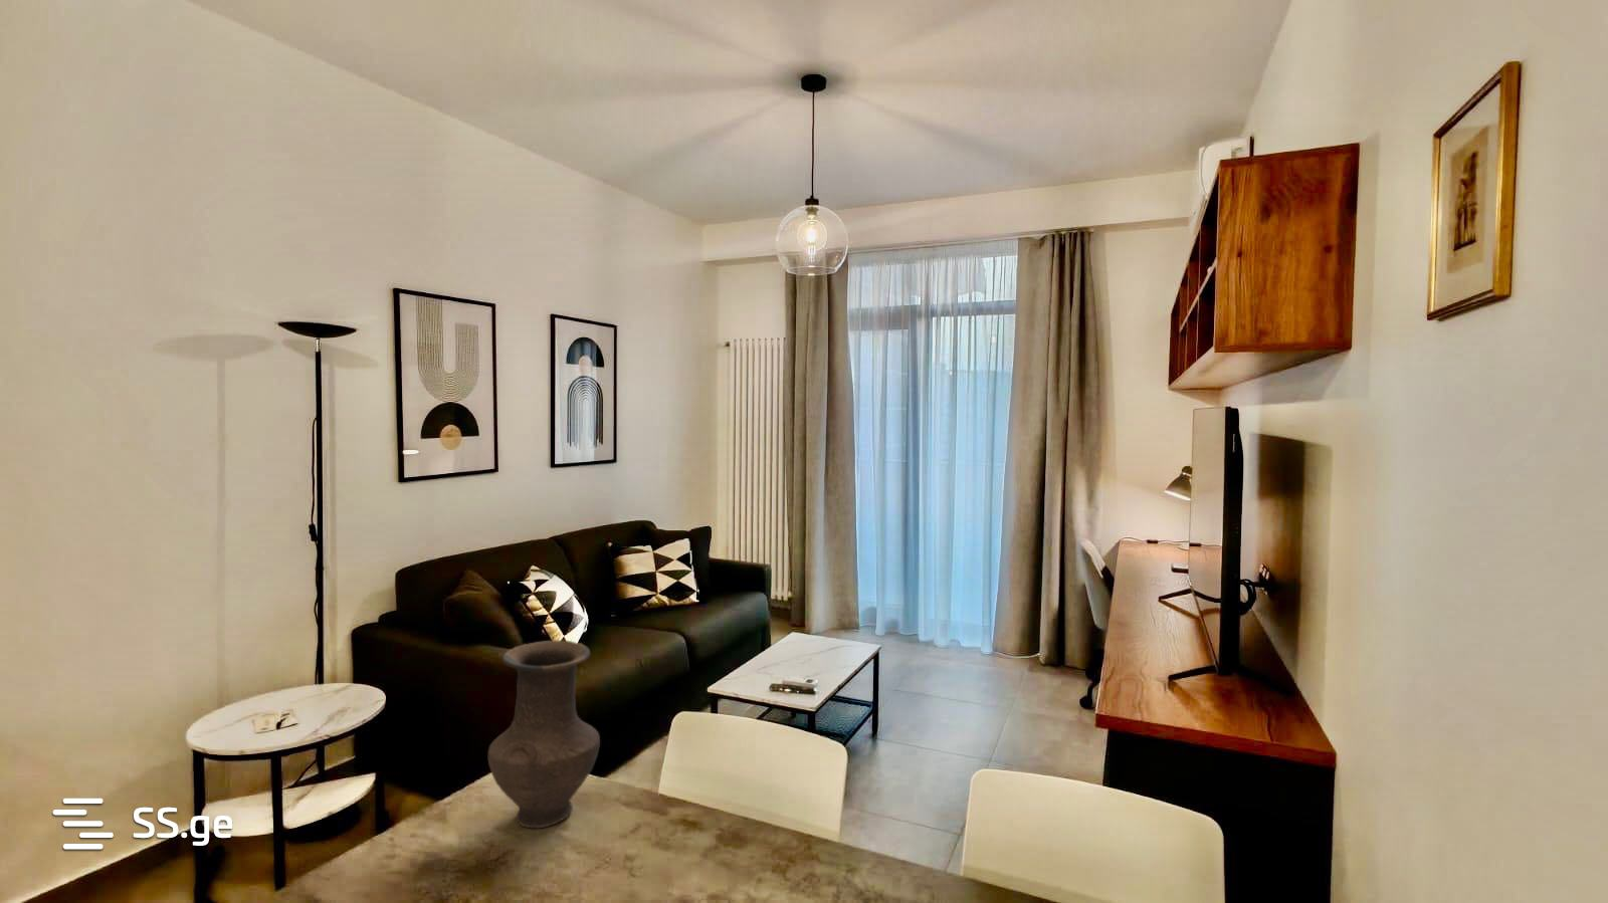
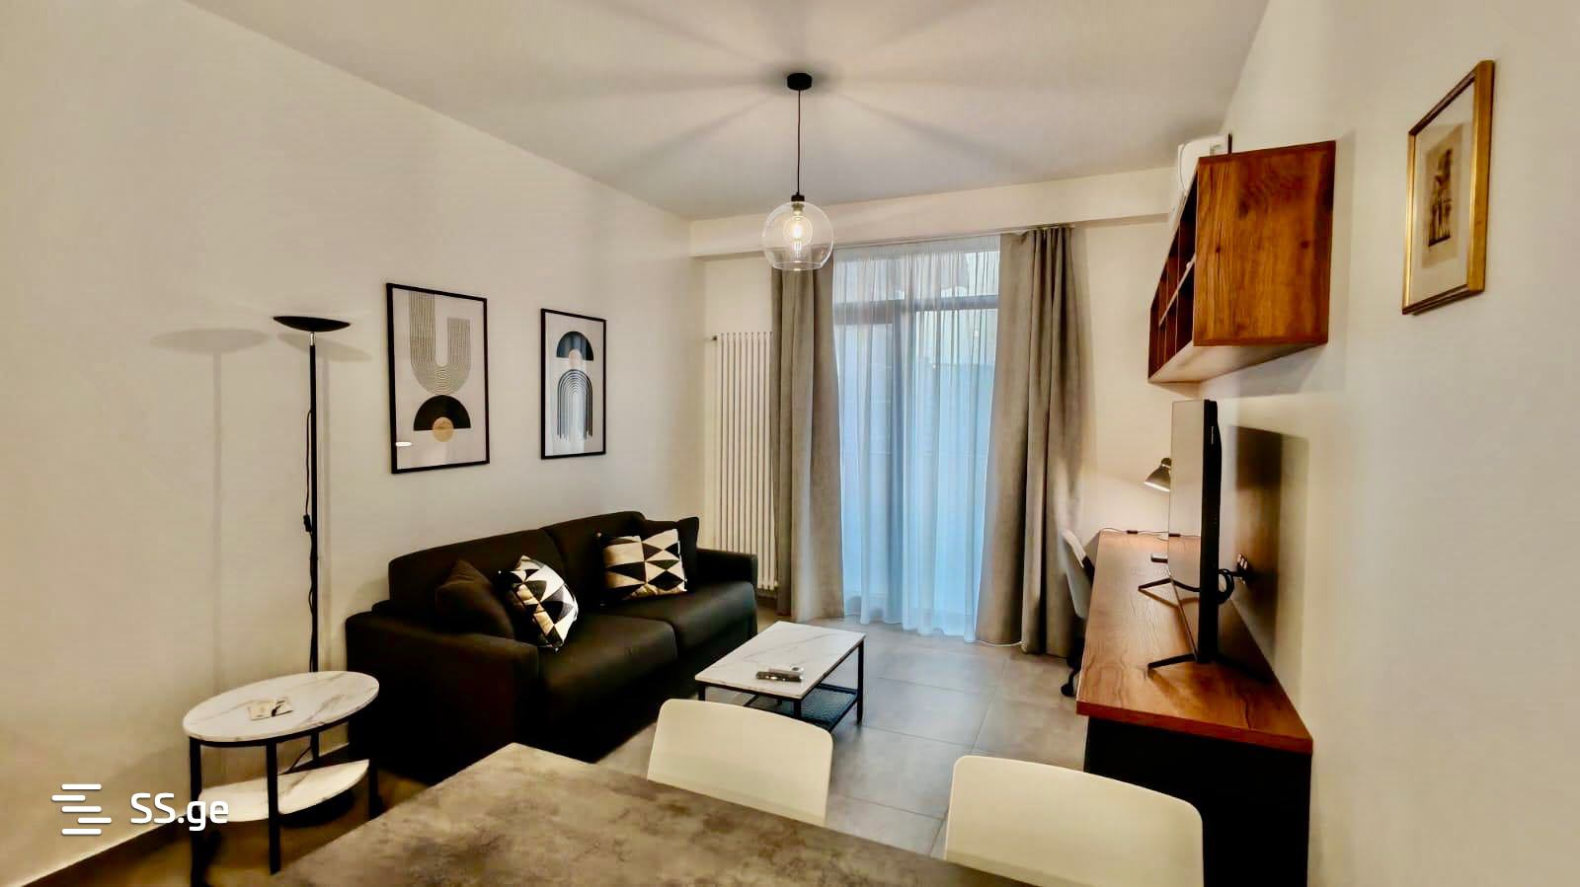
- vase (544, 732)
